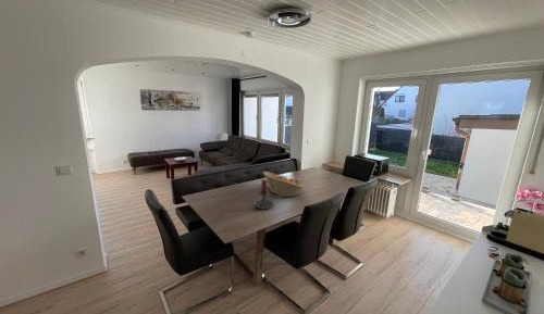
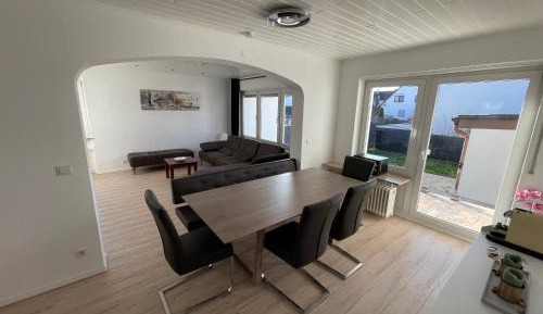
- fruit basket (282, 181)
- candle holder (261, 193)
